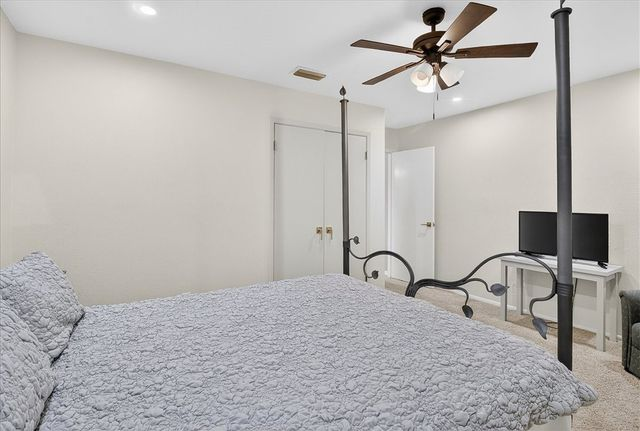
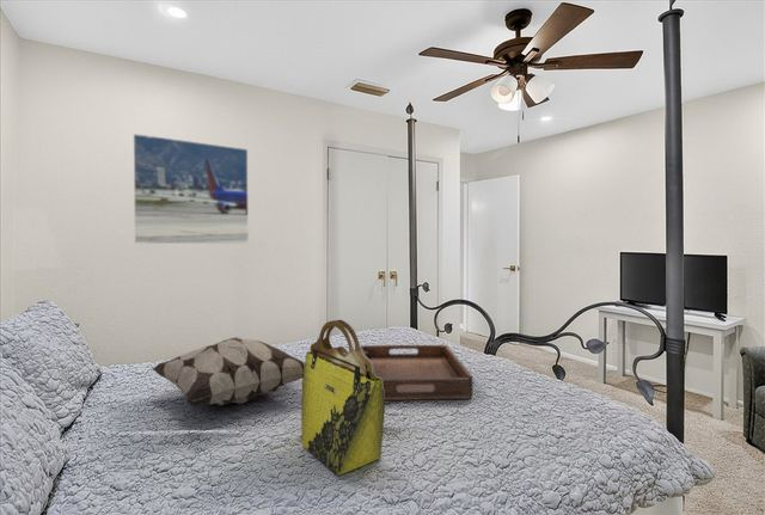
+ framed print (195, 192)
+ serving tray (408, 368)
+ decorative pillow (235, 368)
+ tote bag (339, 386)
